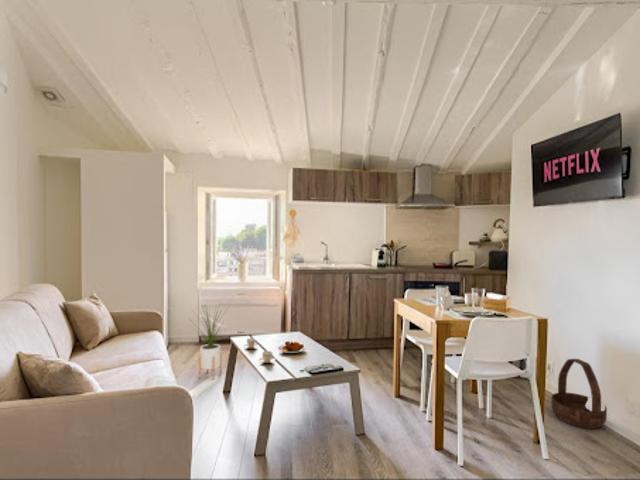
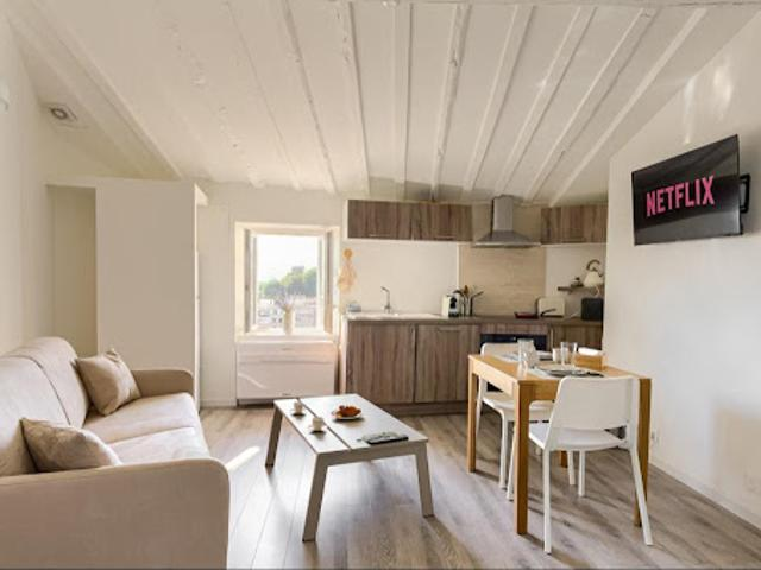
- basket (578, 394)
- house plant (211, 337)
